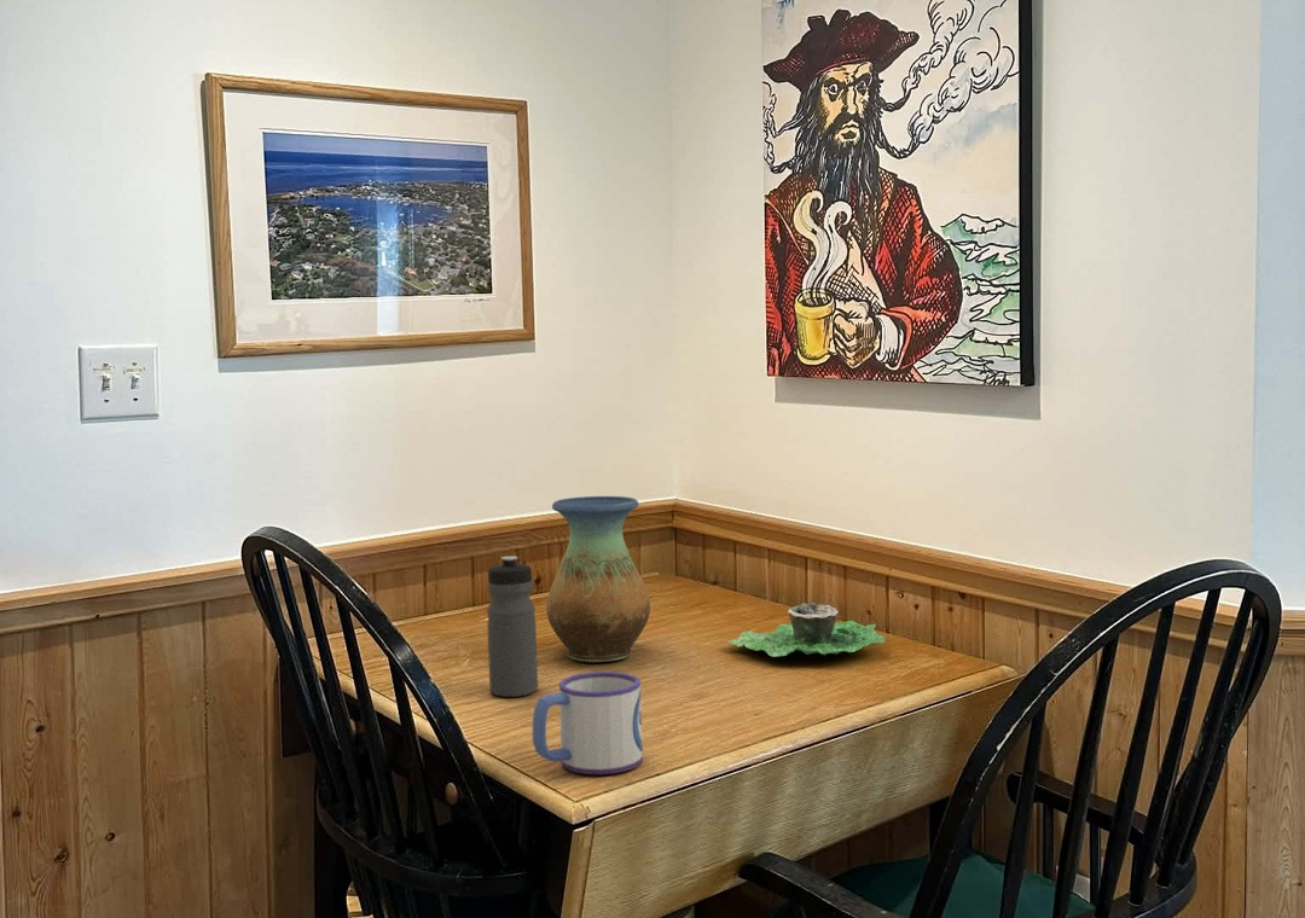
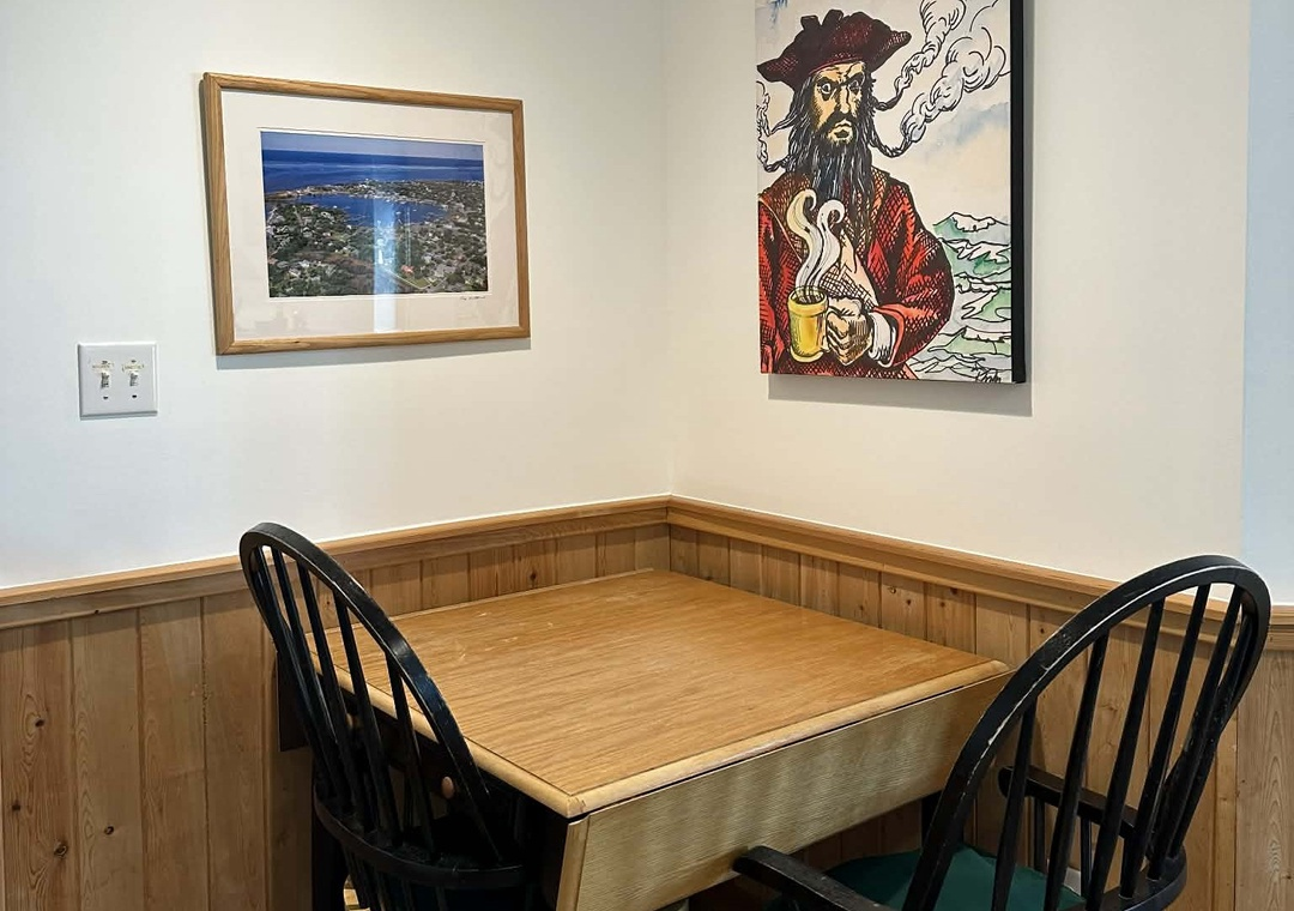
- vase (597, 577)
- mug (586, 724)
- water bottle (511, 623)
- succulent planter (807, 626)
